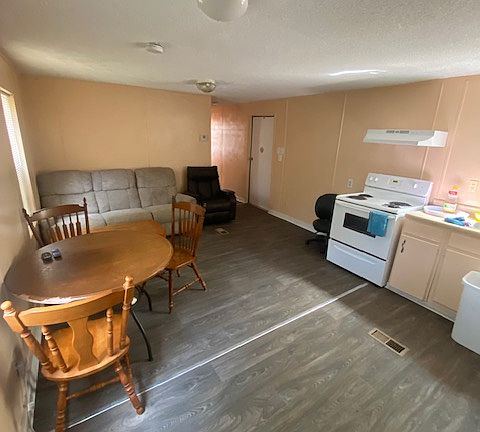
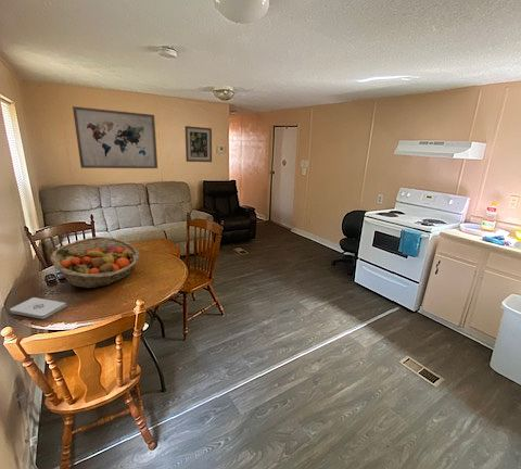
+ fruit basket (99, 261)
+ wall art (199, 144)
+ notepad (38, 307)
+ wall art (118, 140)
